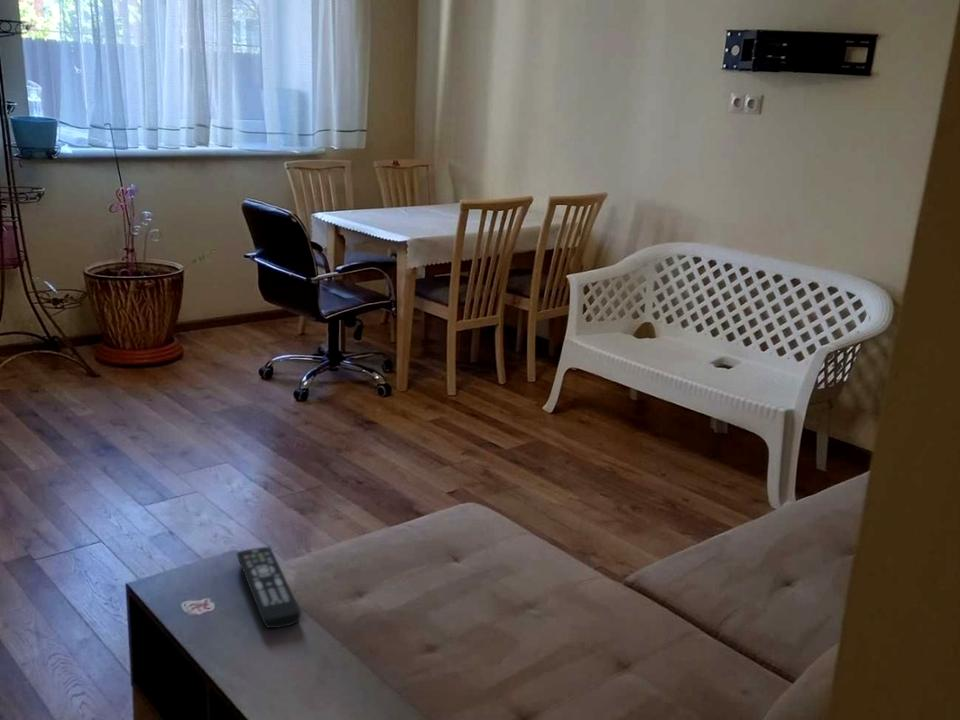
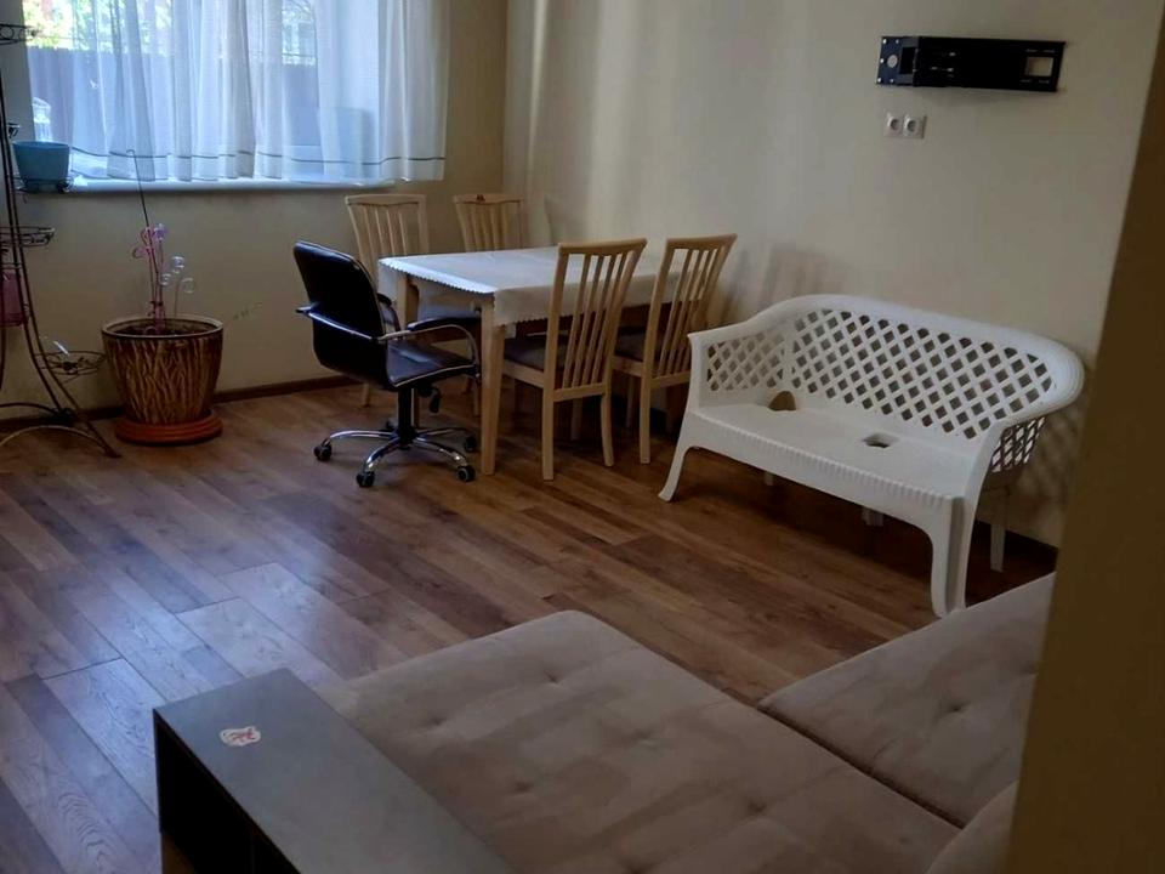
- remote control (267, 585)
